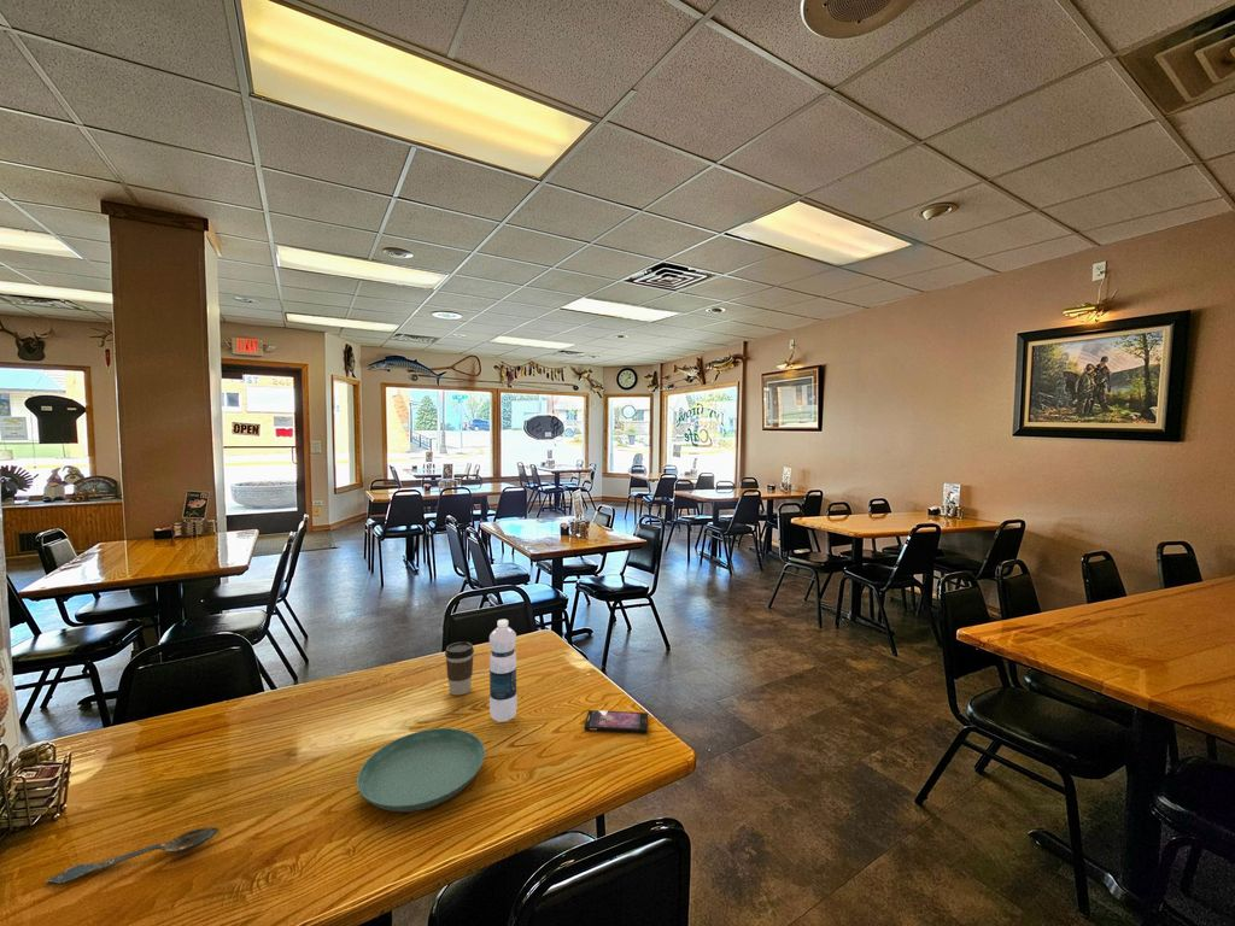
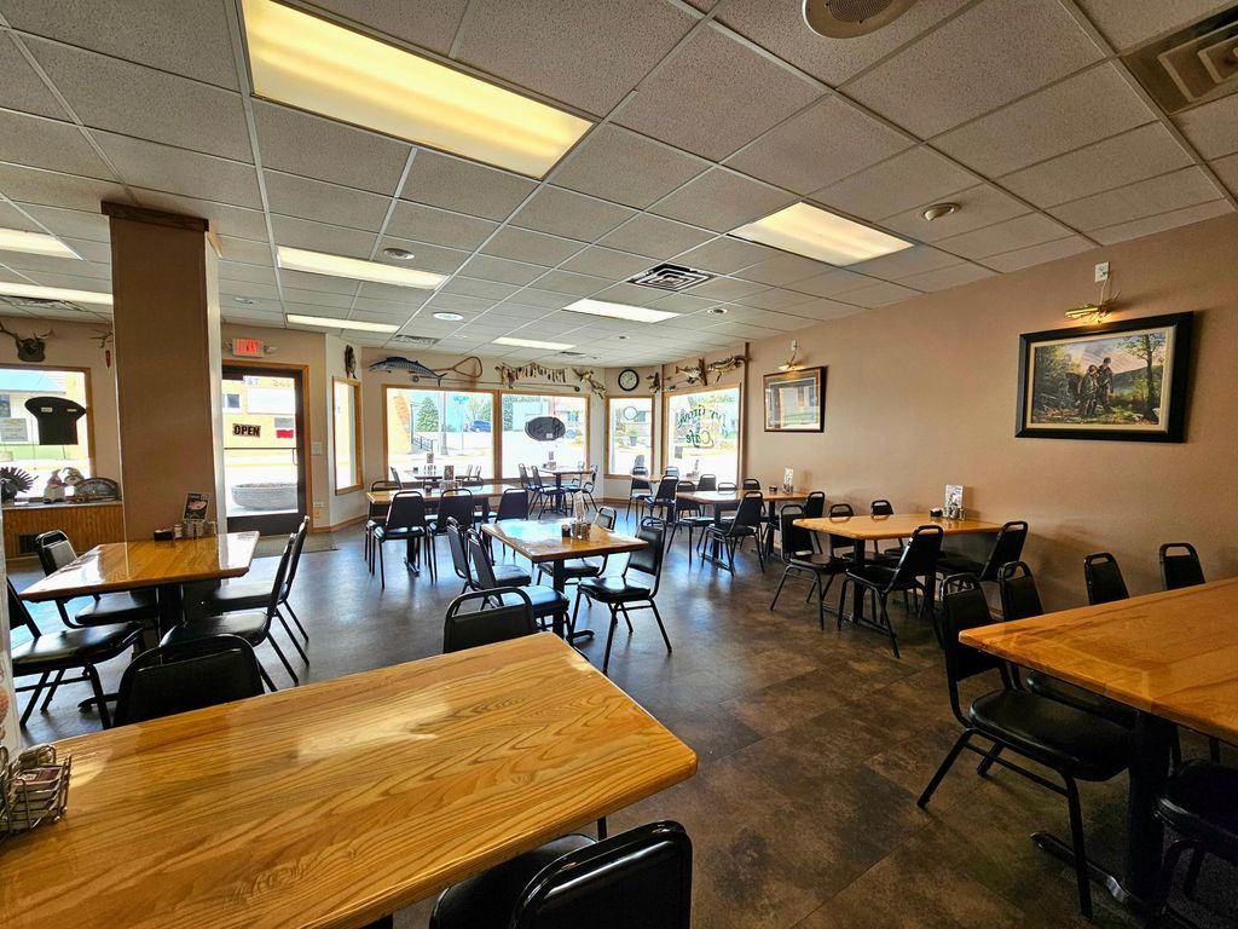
- smartphone (616, 721)
- saucer (423, 769)
- coffee cup (460, 668)
- spoon (136, 854)
- water bottle (503, 668)
